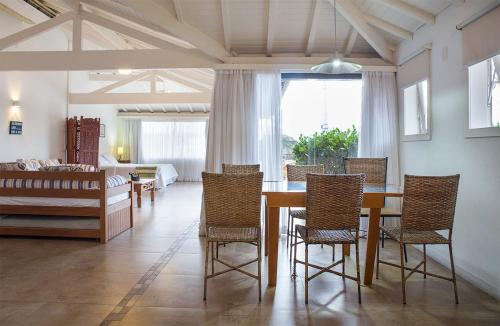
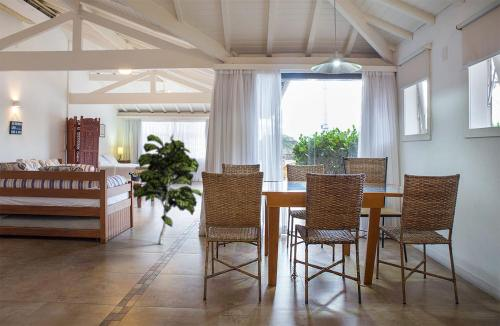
+ indoor plant (167, 188)
